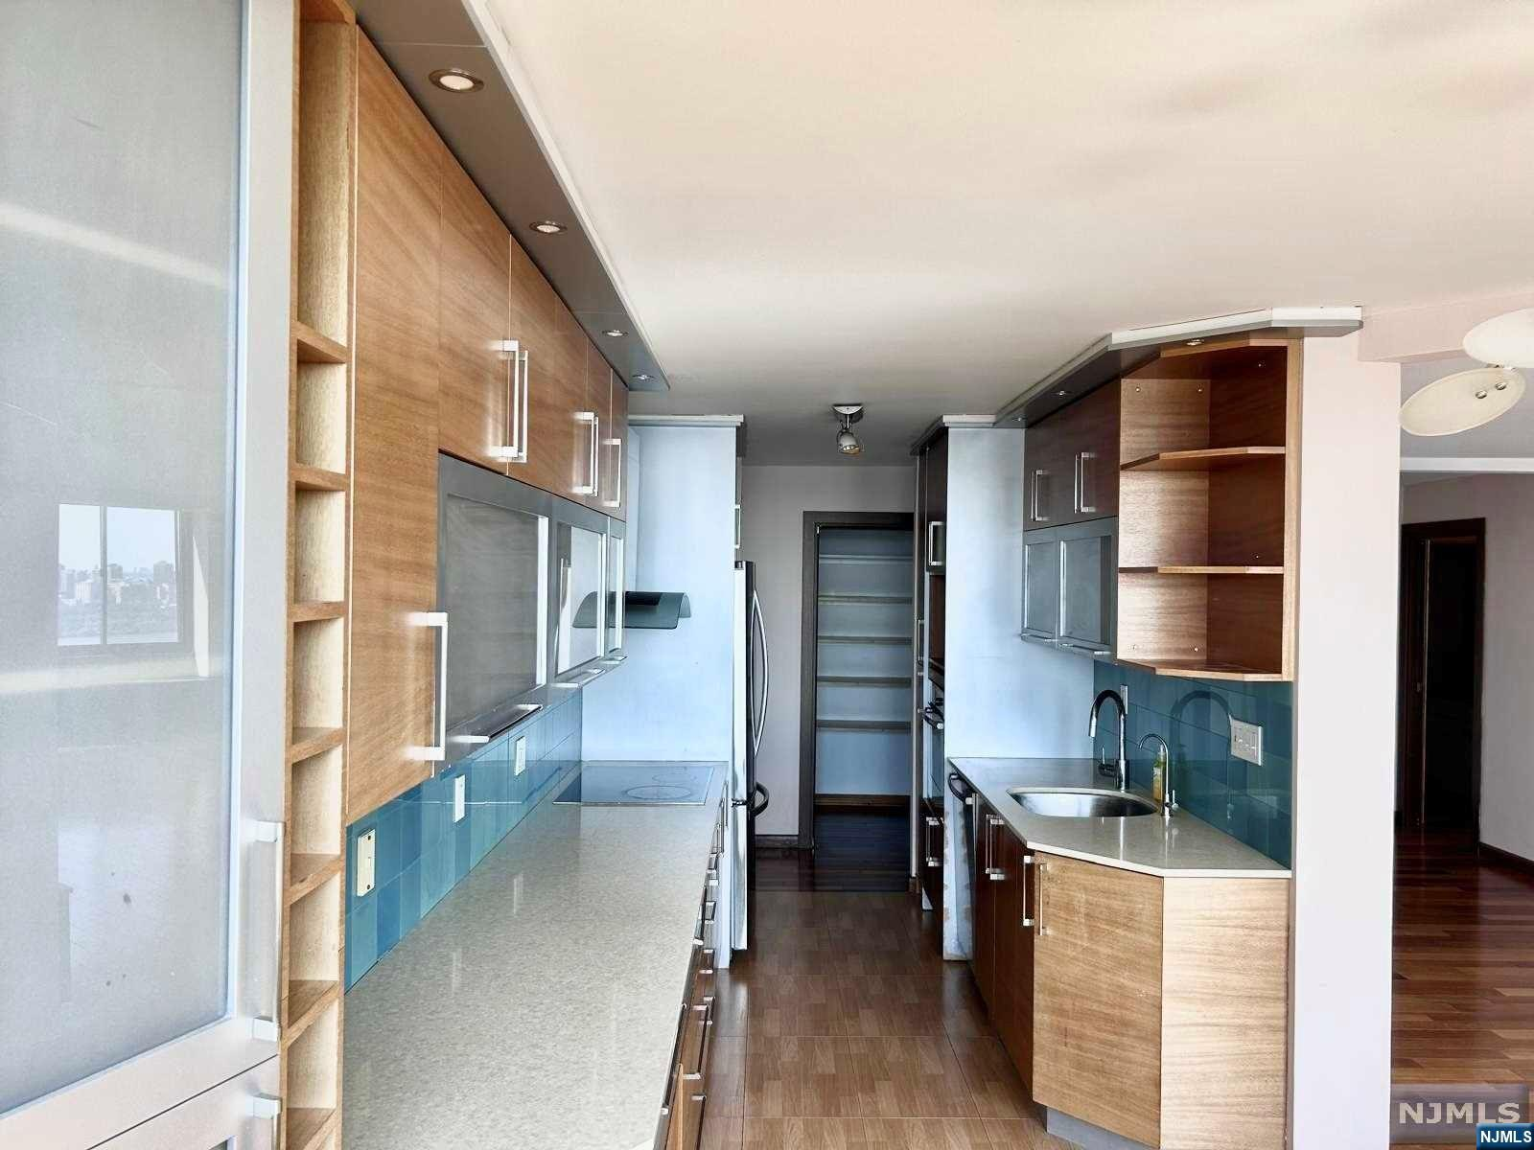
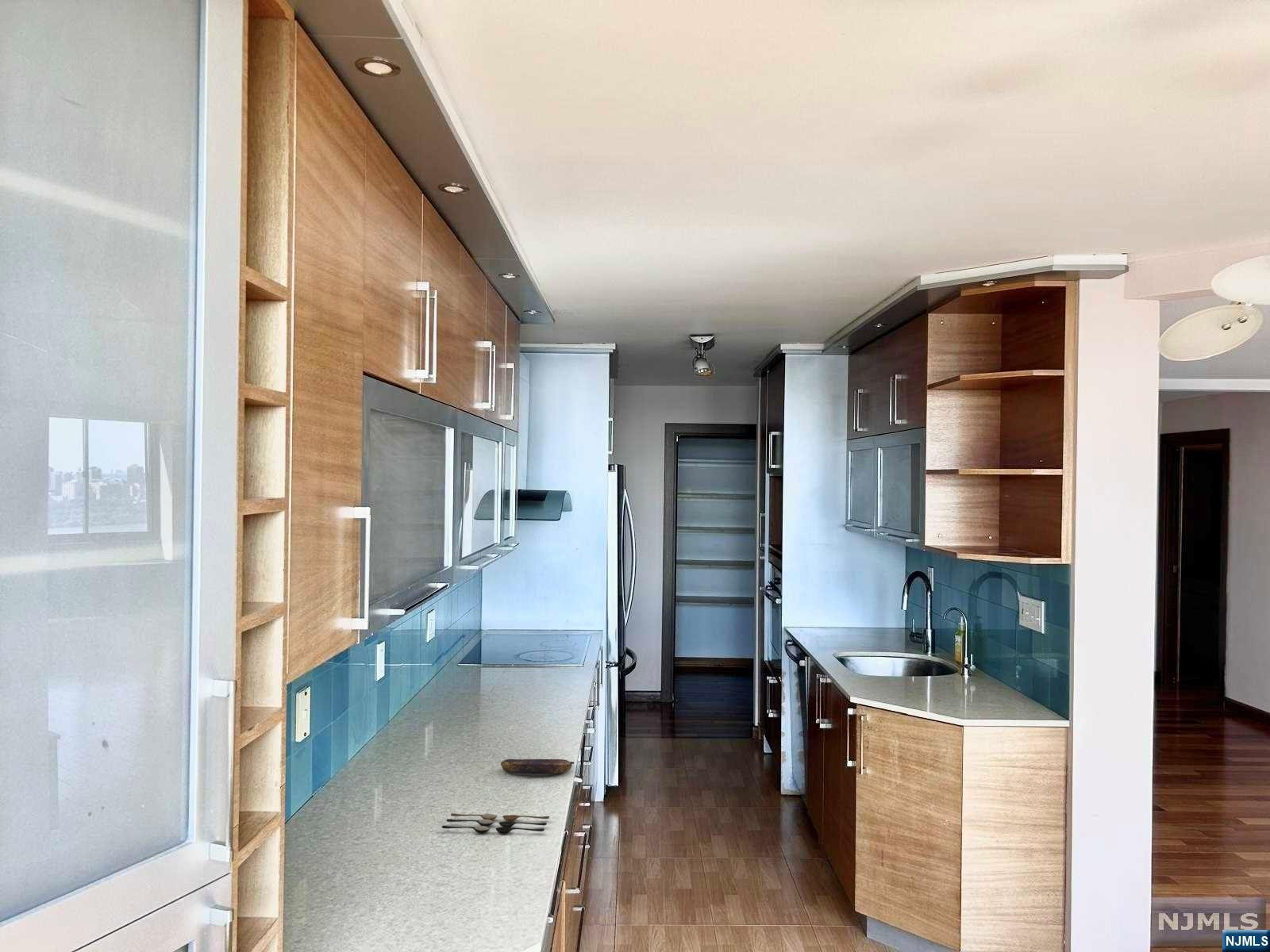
+ banana (538, 763)
+ spoon (499, 823)
